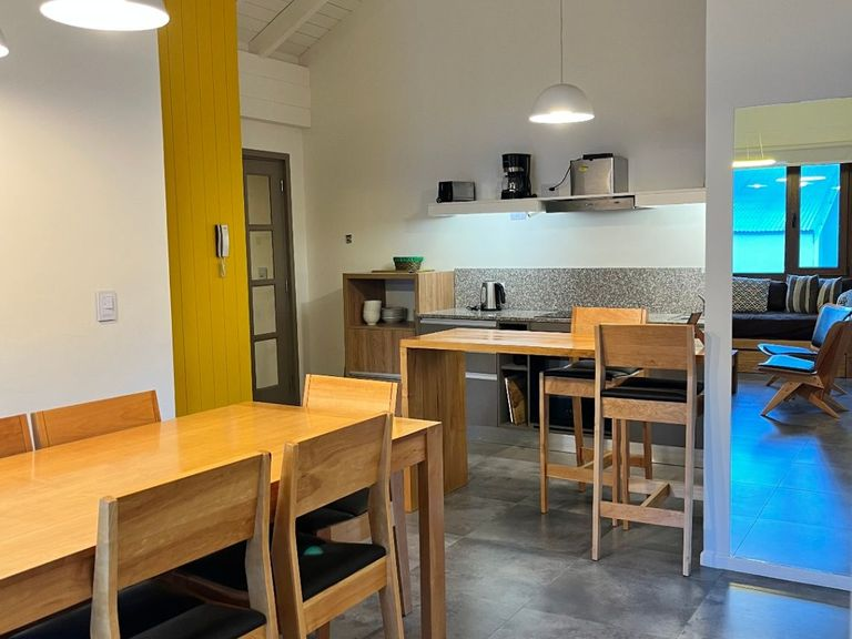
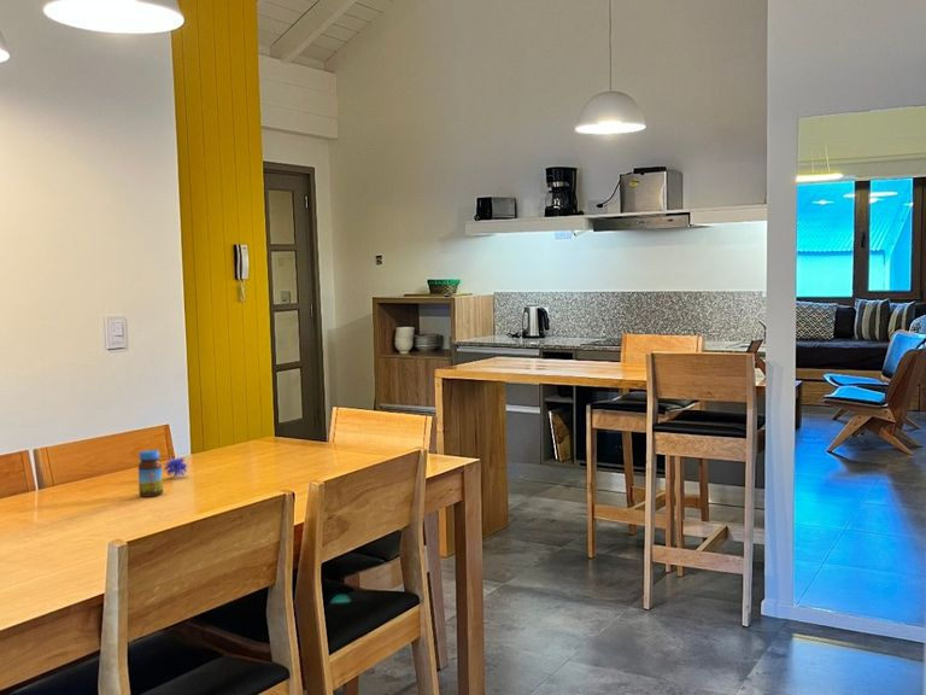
+ jar (150, 472)
+ succulent plant (176, 467)
